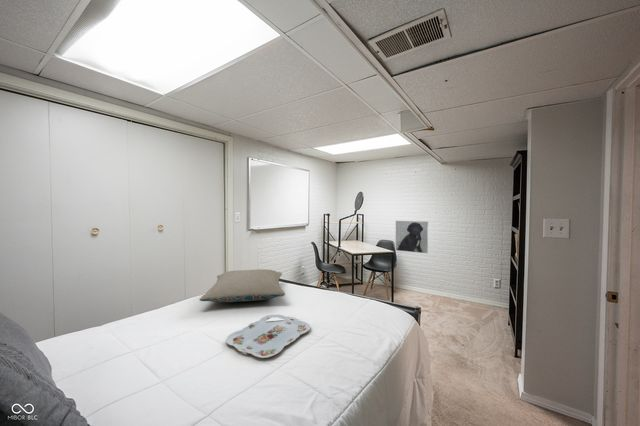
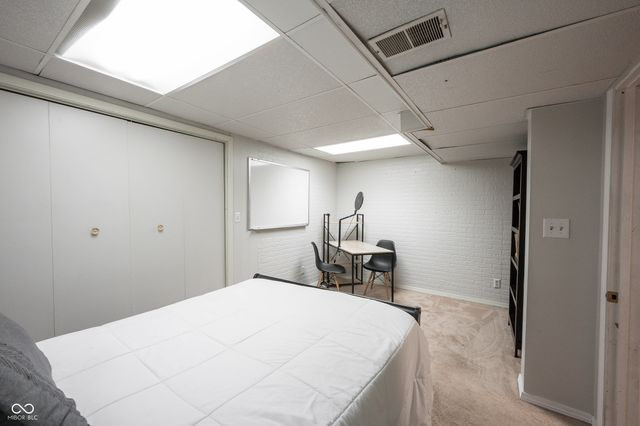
- pillow (247, 284)
- serving tray (270, 333)
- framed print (411, 236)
